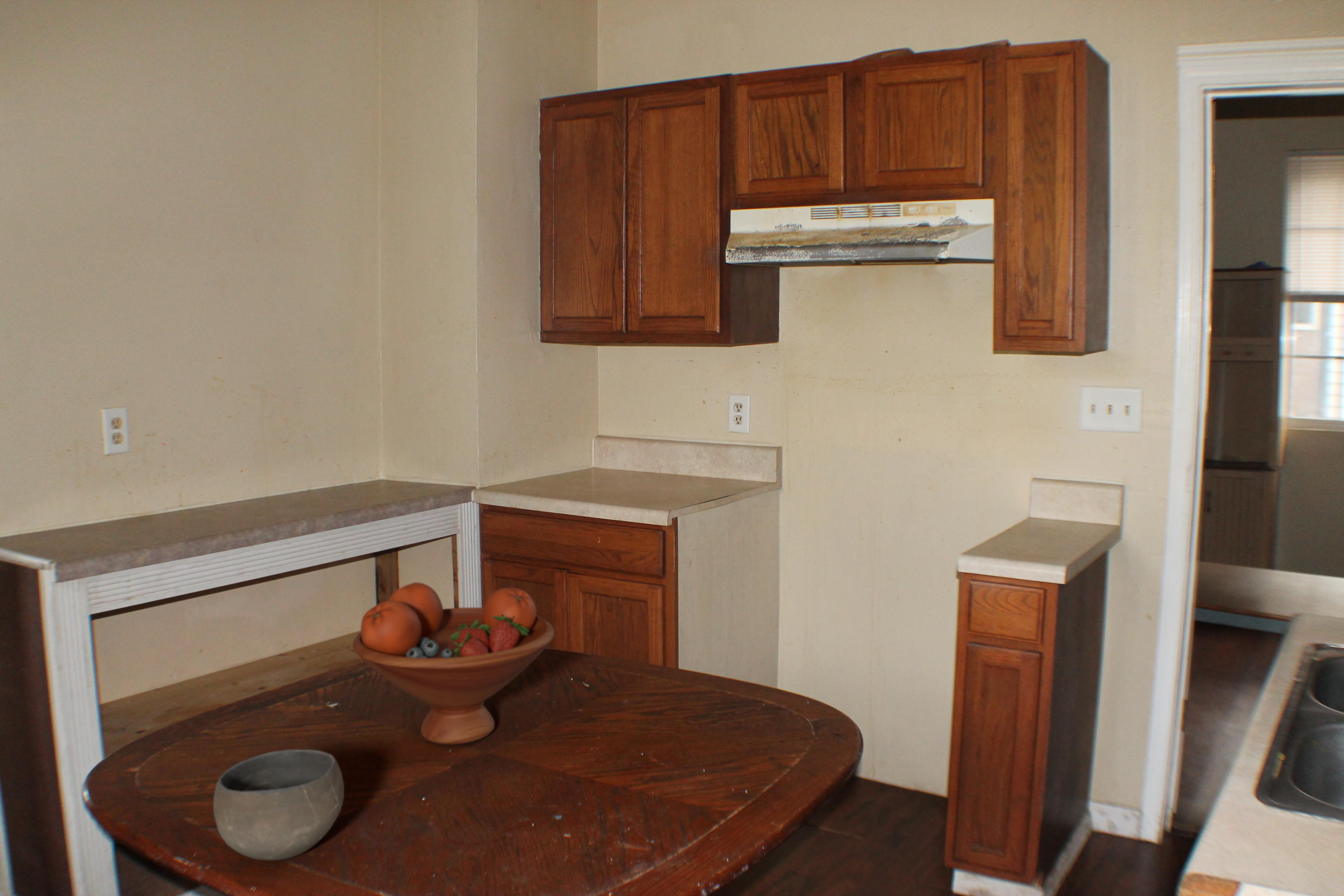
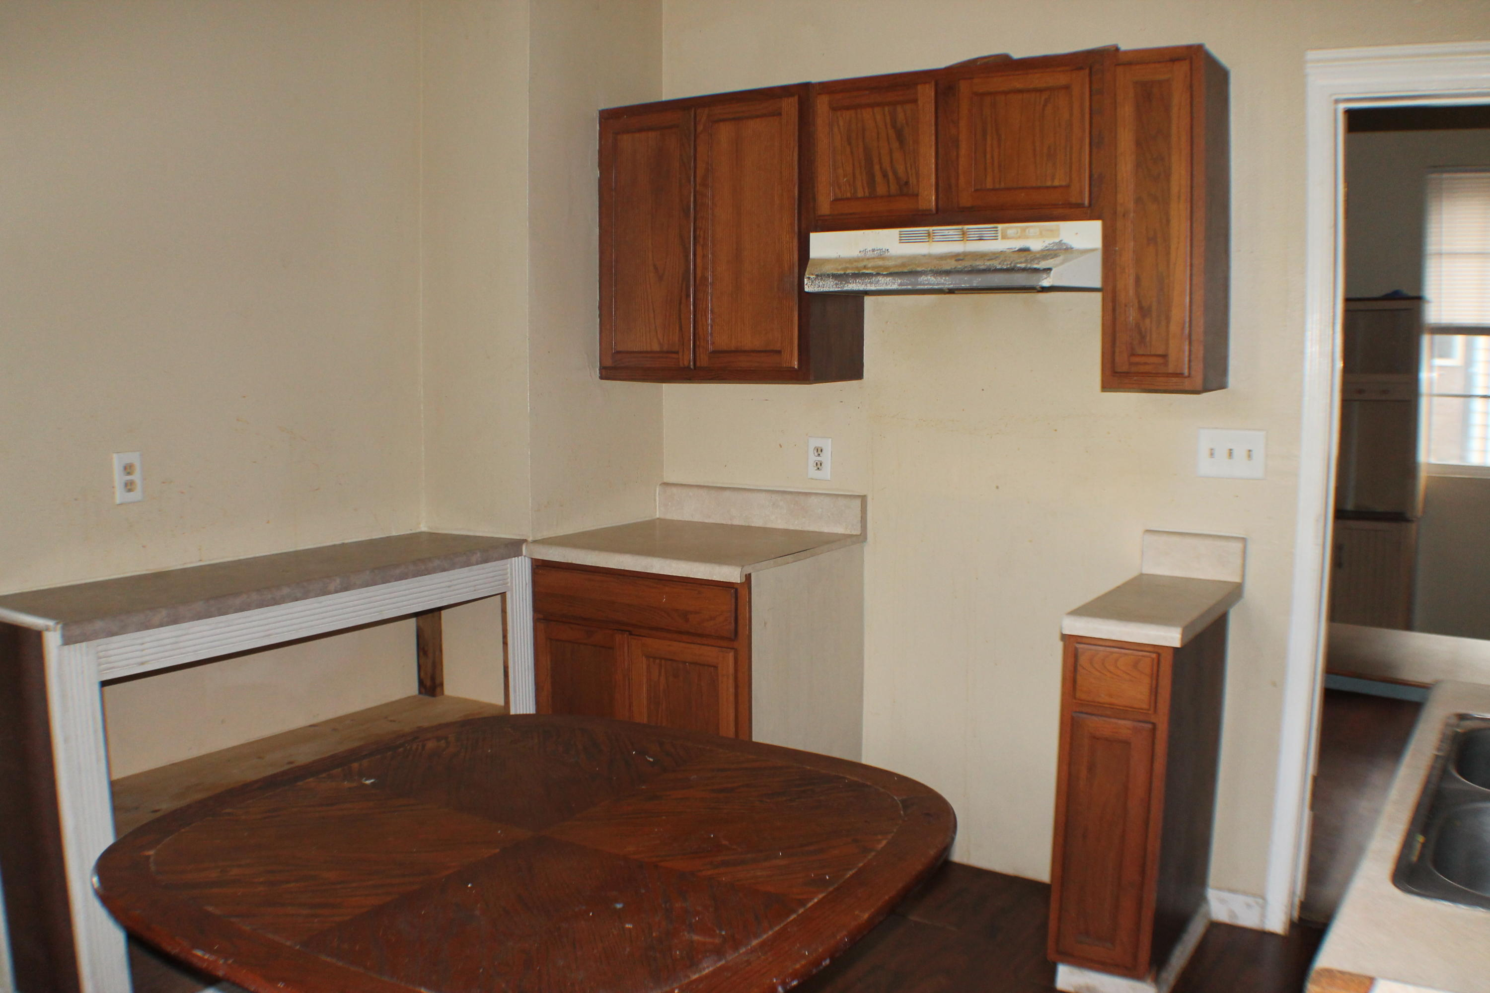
- fruit bowl (456, 663)
- bowl (280, 808)
